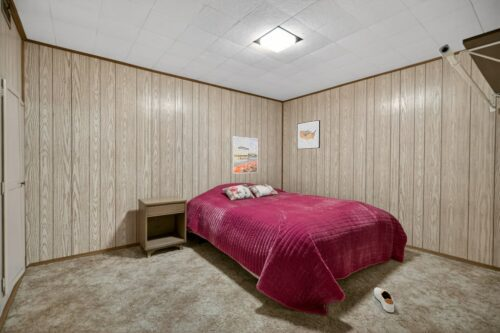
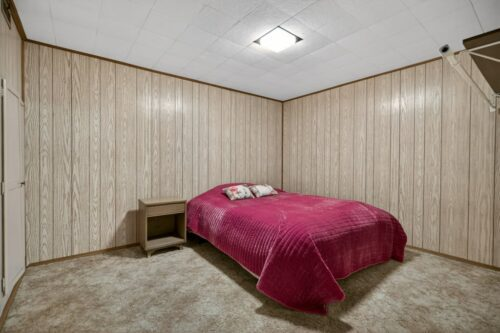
- wall art (308, 135)
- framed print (245, 155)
- shoe (384, 294)
